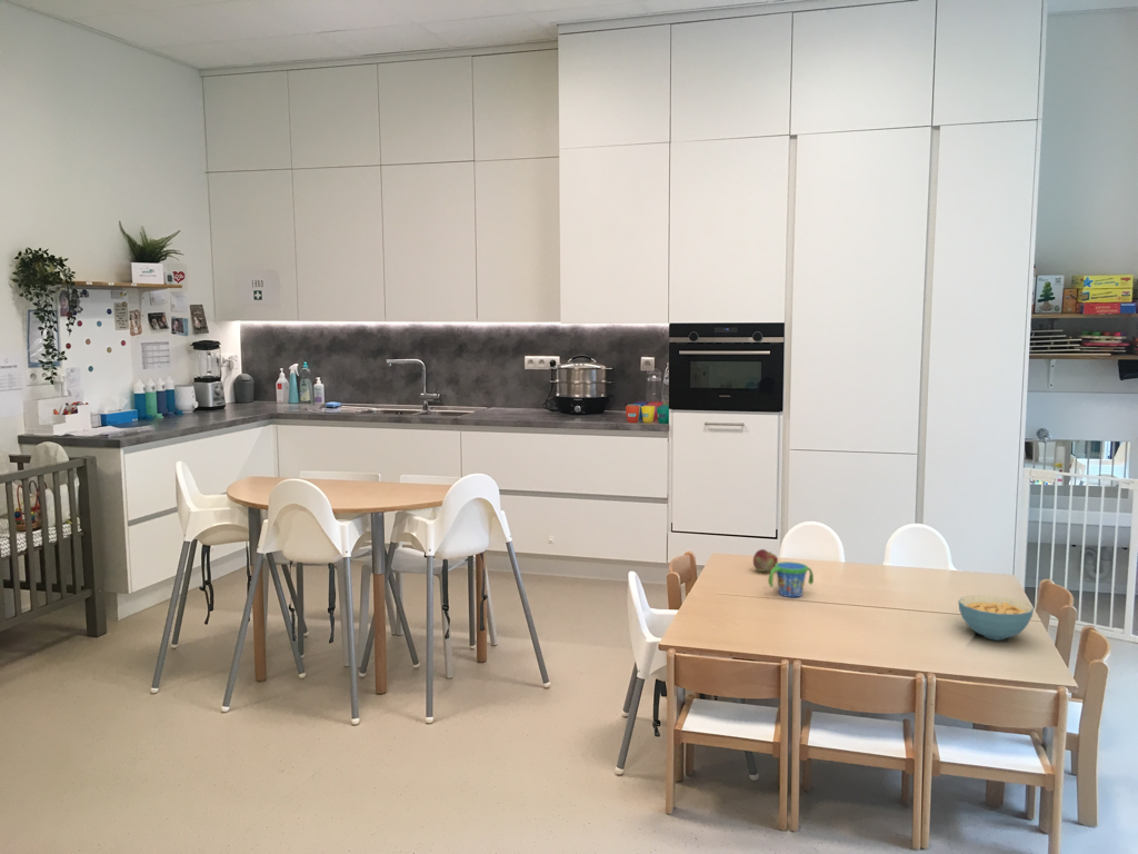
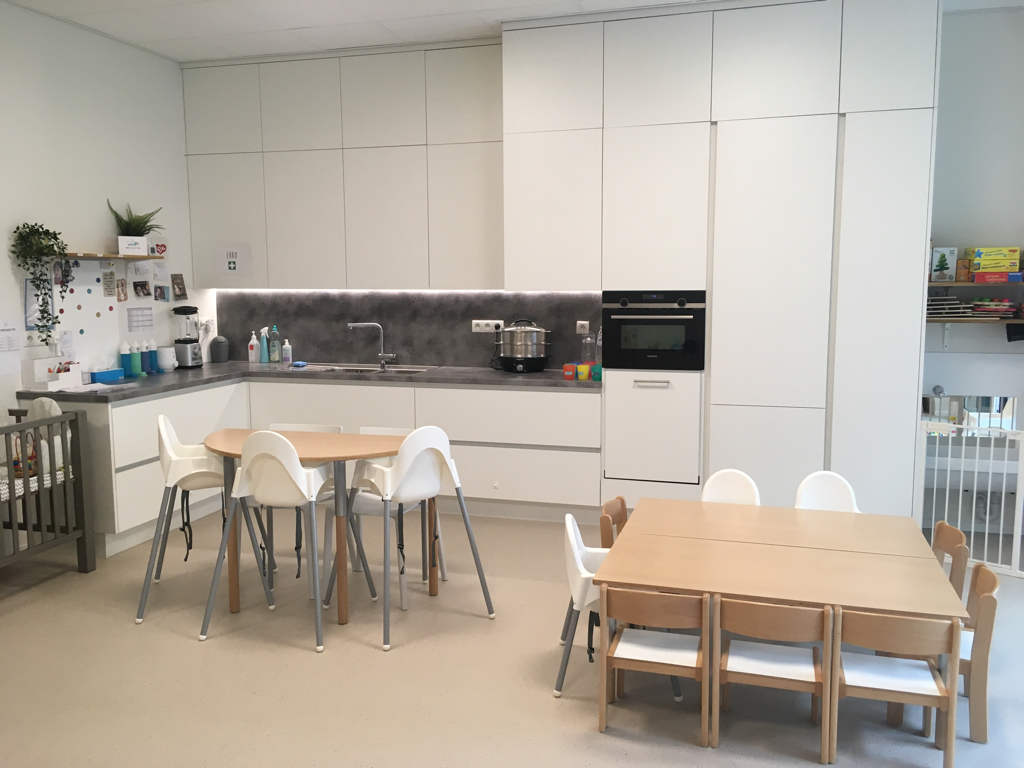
- fruit (765, 560)
- snack cup (790, 579)
- cereal bowl (995, 620)
